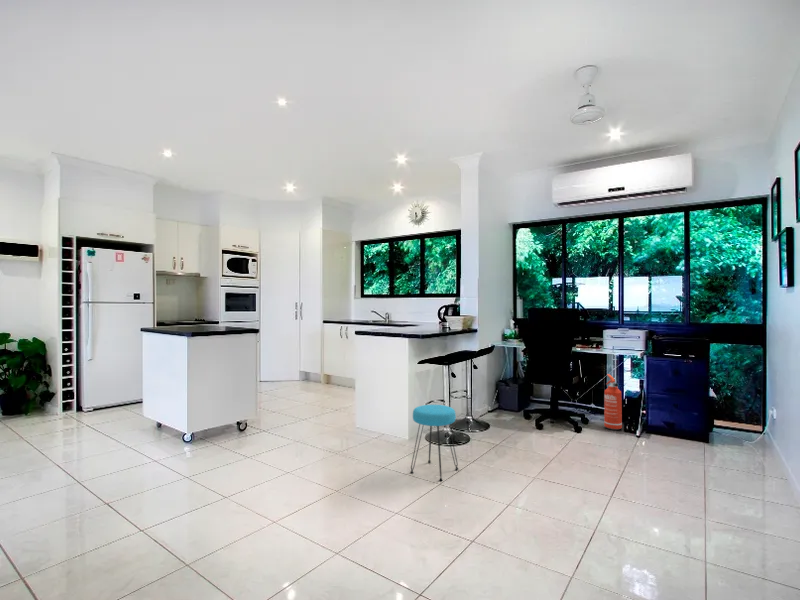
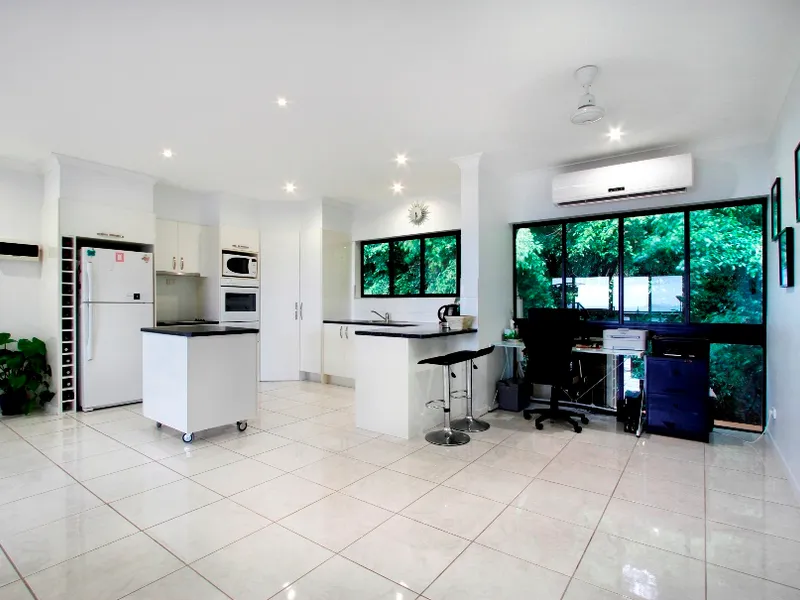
- fire extinguisher (611, 401)
- stool (430, 439)
